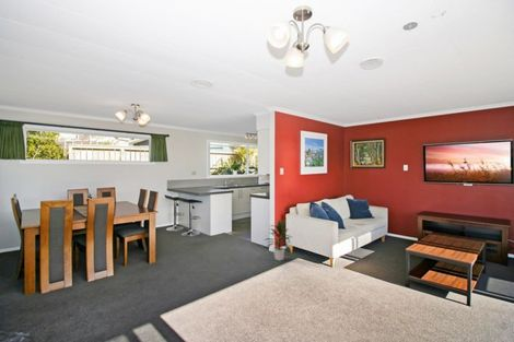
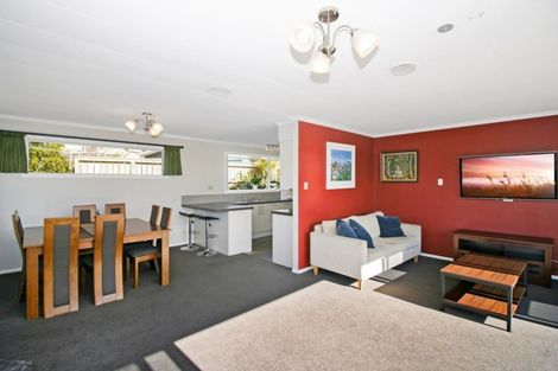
- indoor plant (279, 239)
